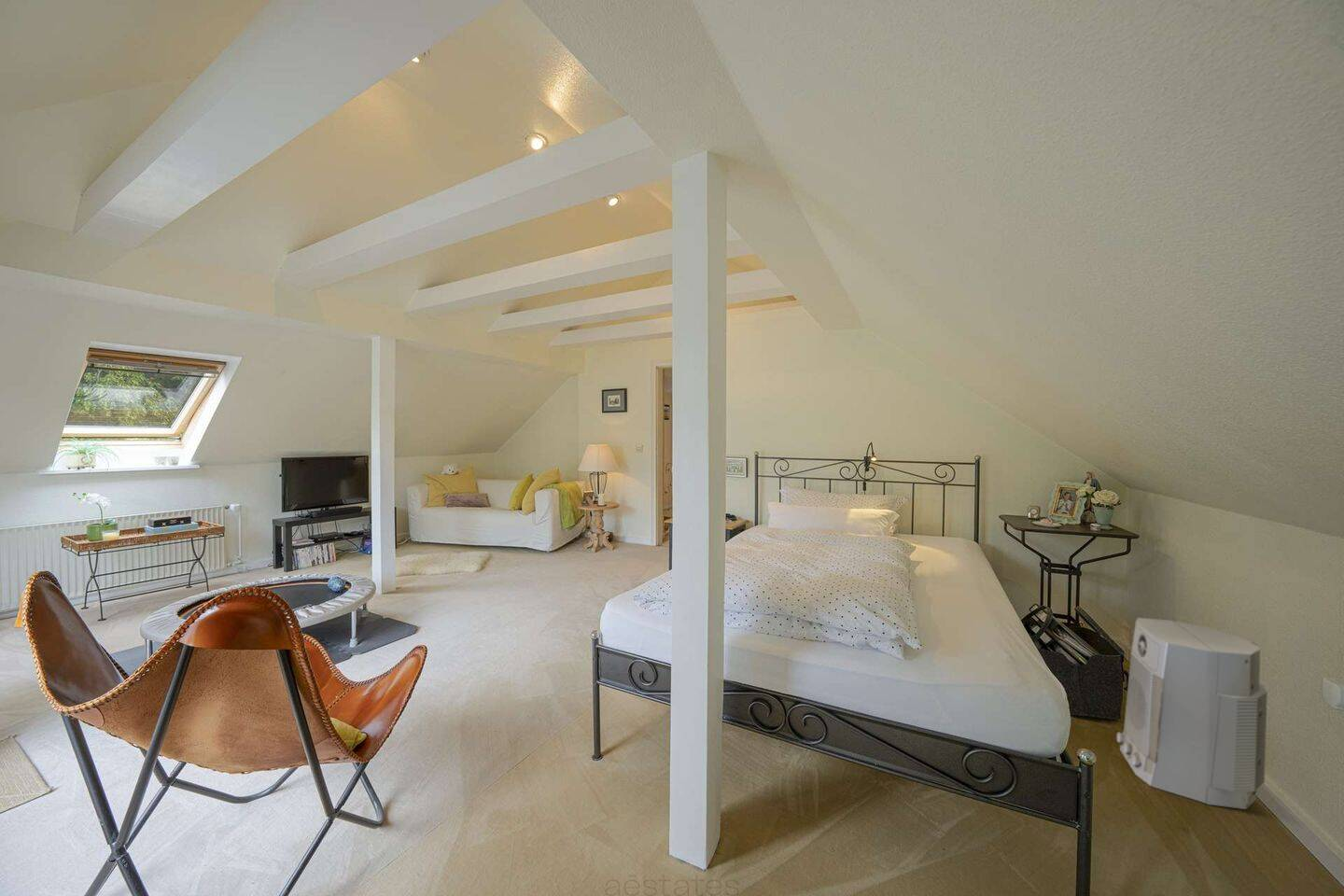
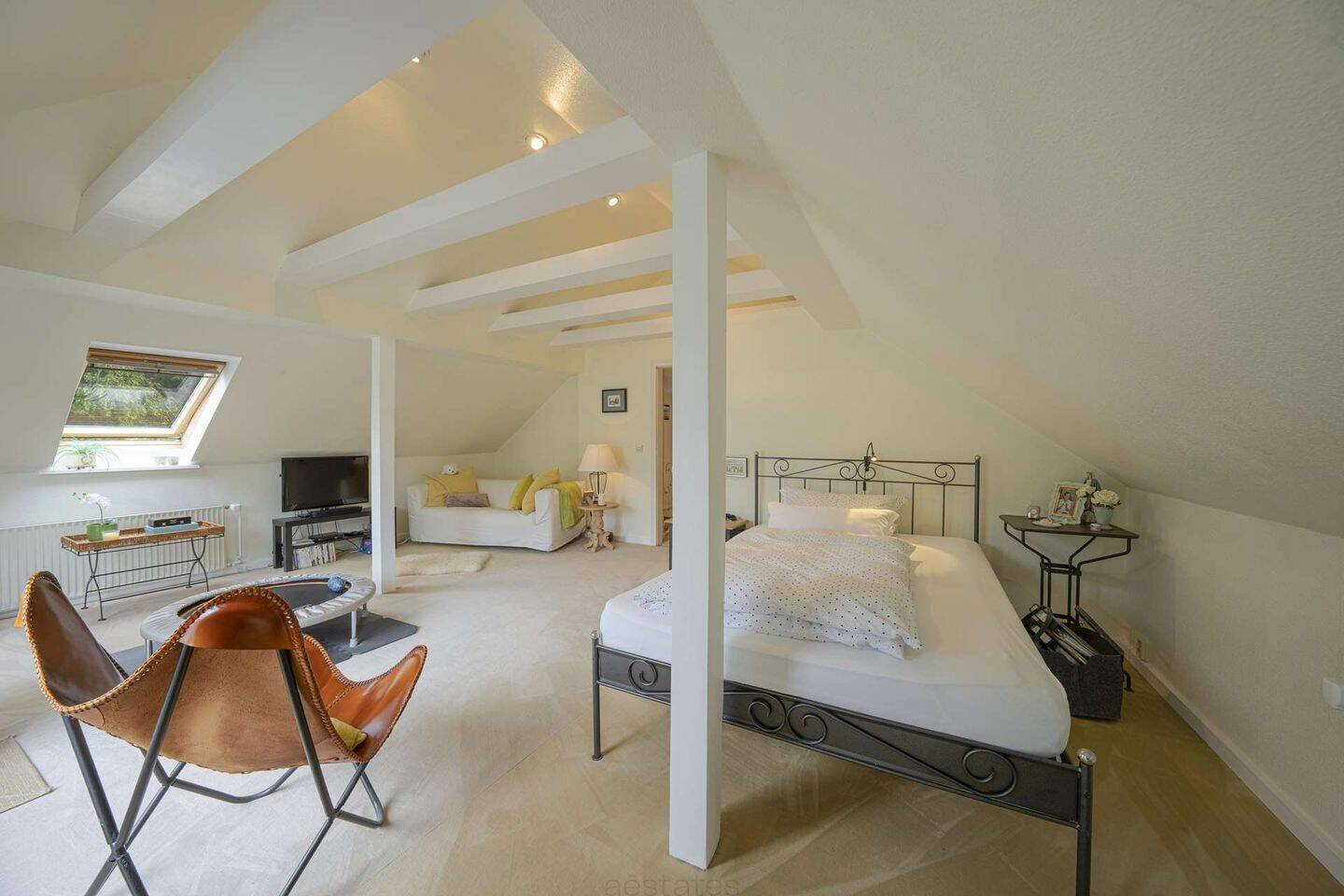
- air purifier (1191, 706)
